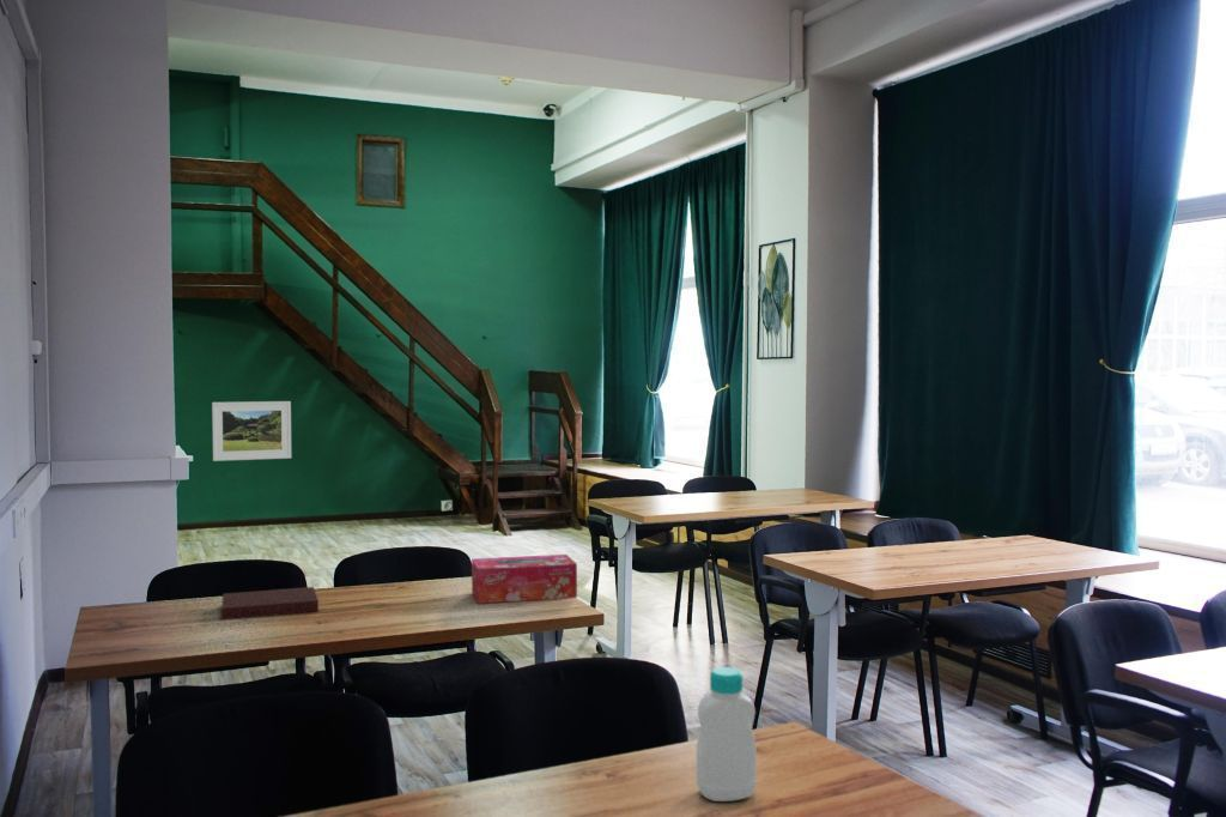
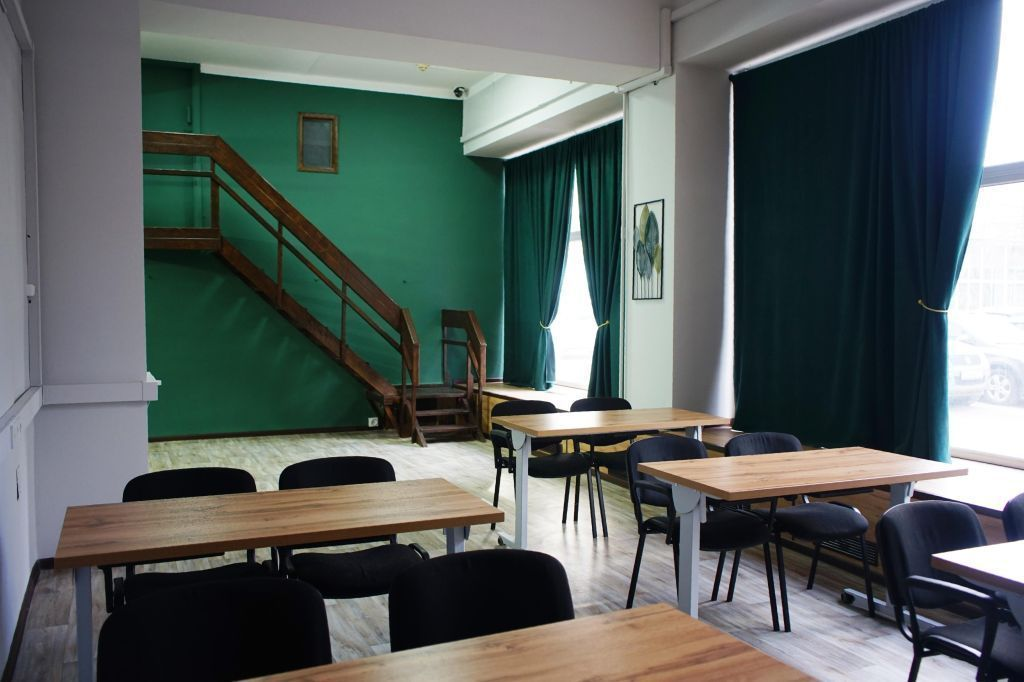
- notebook (269, 603)
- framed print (251, 430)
- tissue box (523, 577)
- bottle (726, 732)
